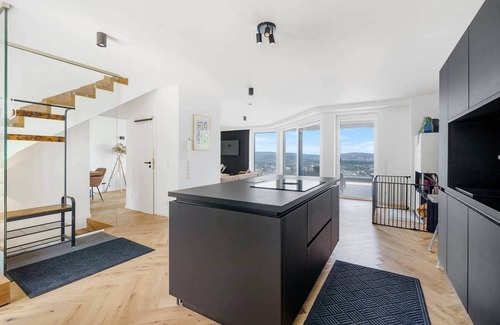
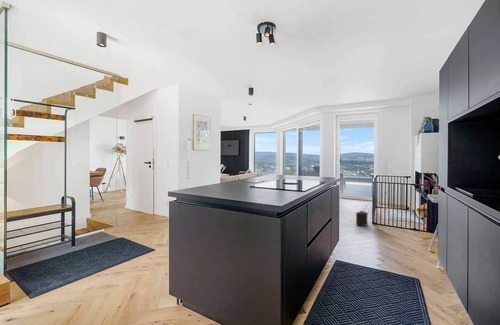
+ satchel (363, 214)
